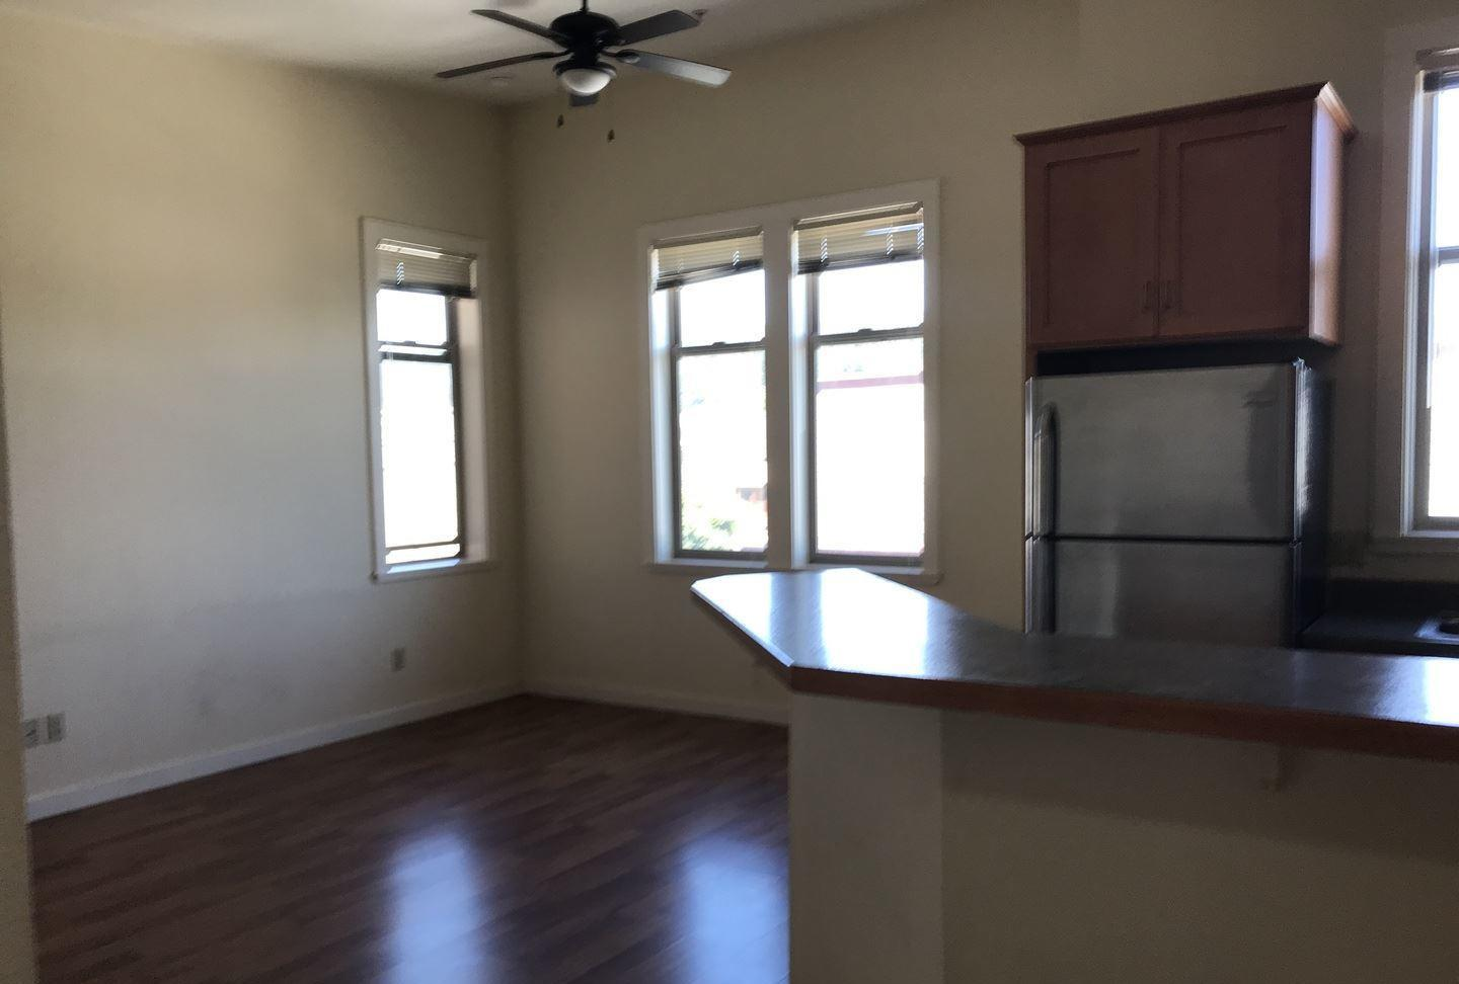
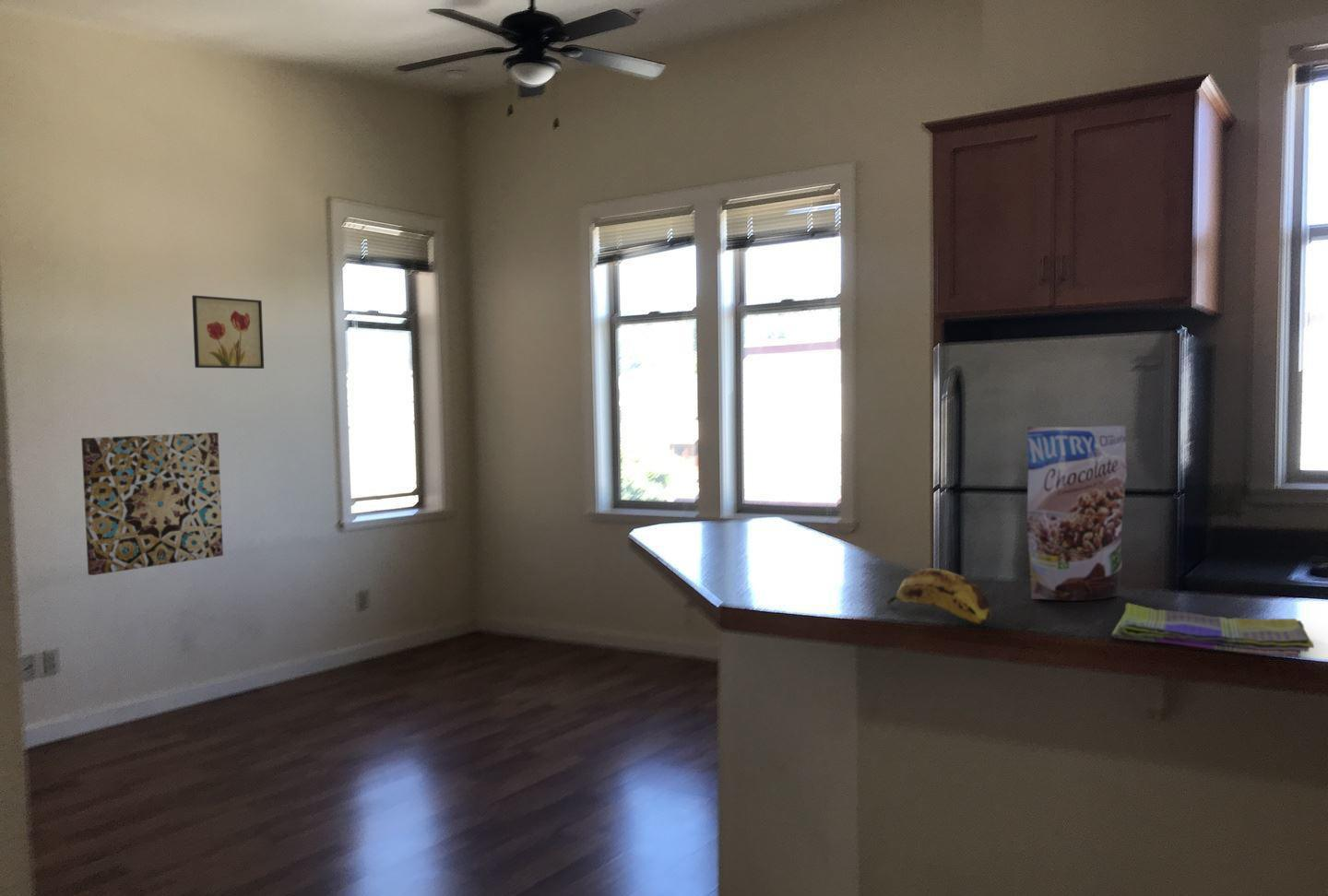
+ granola pouch (1076, 511)
+ wall art (228, 333)
+ wall art (156, 500)
+ banana (934, 592)
+ dish towel (1210, 628)
